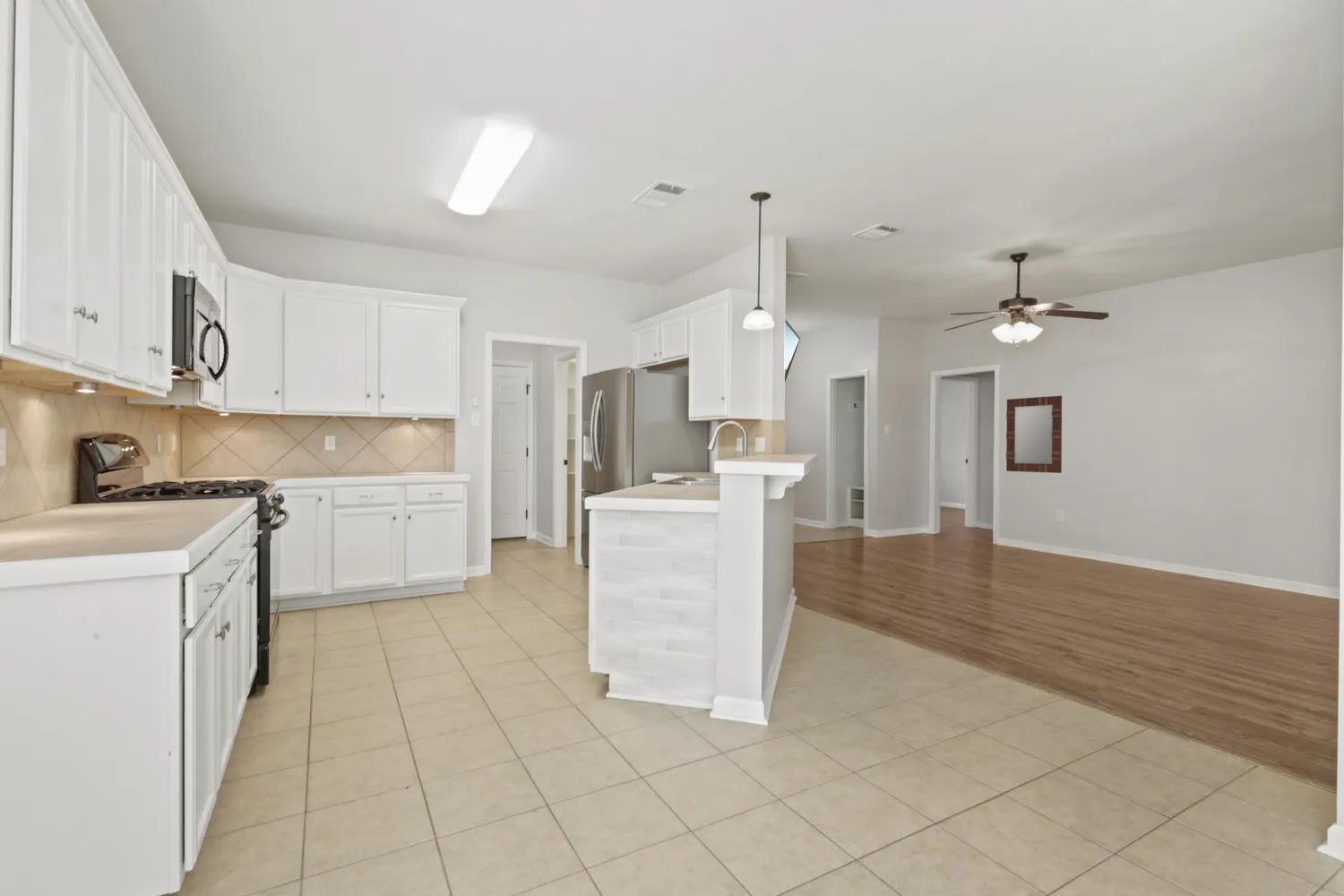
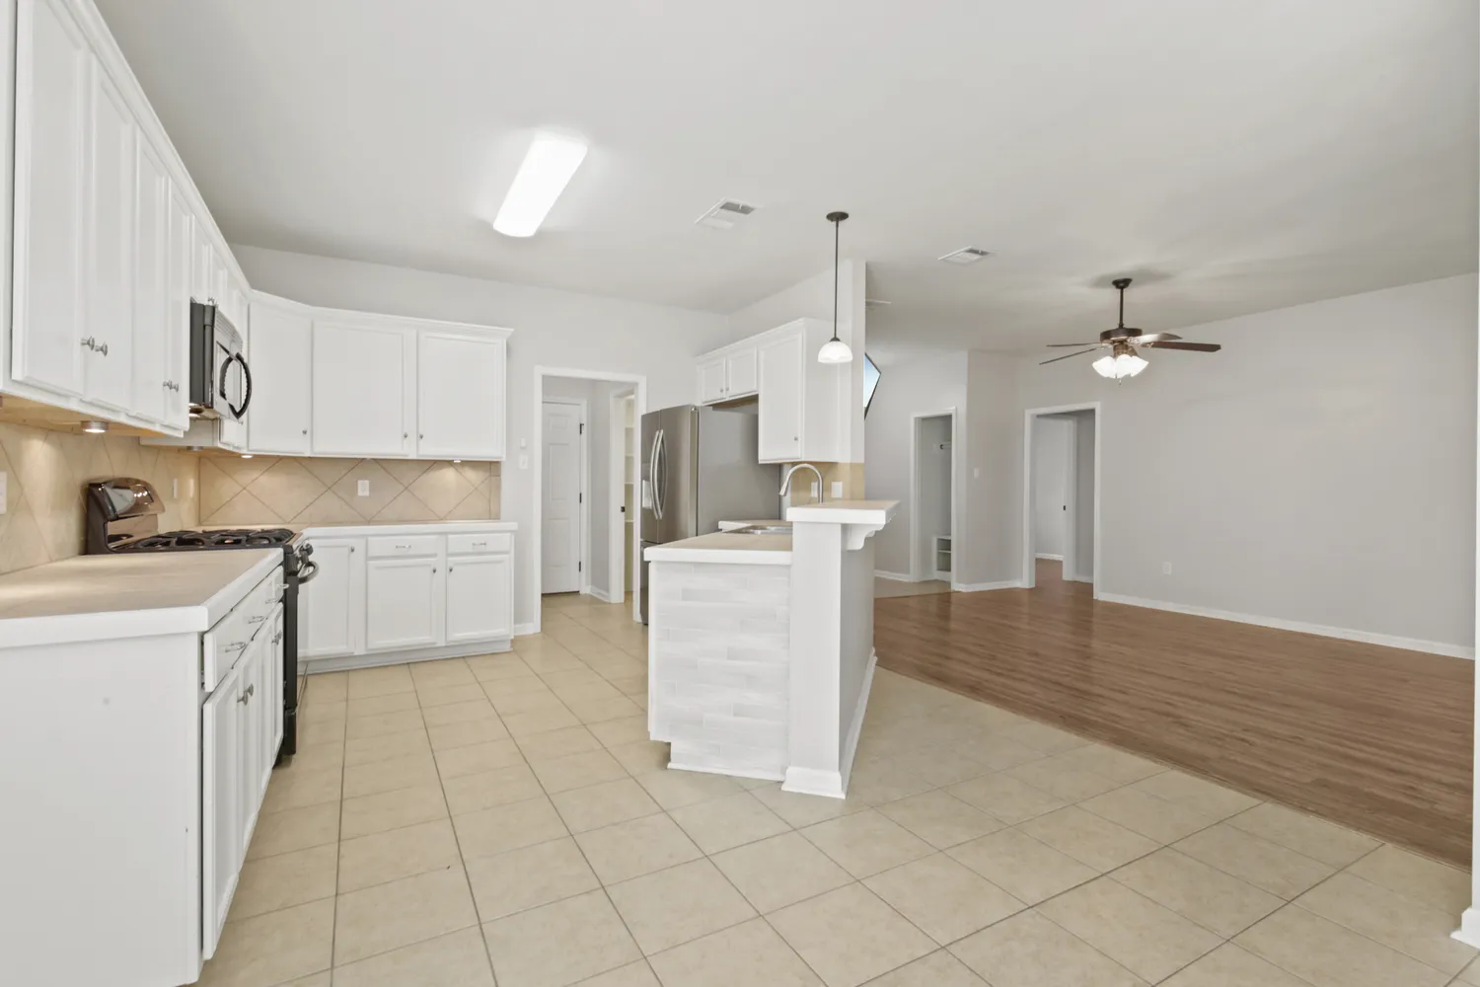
- home mirror (1032, 435)
